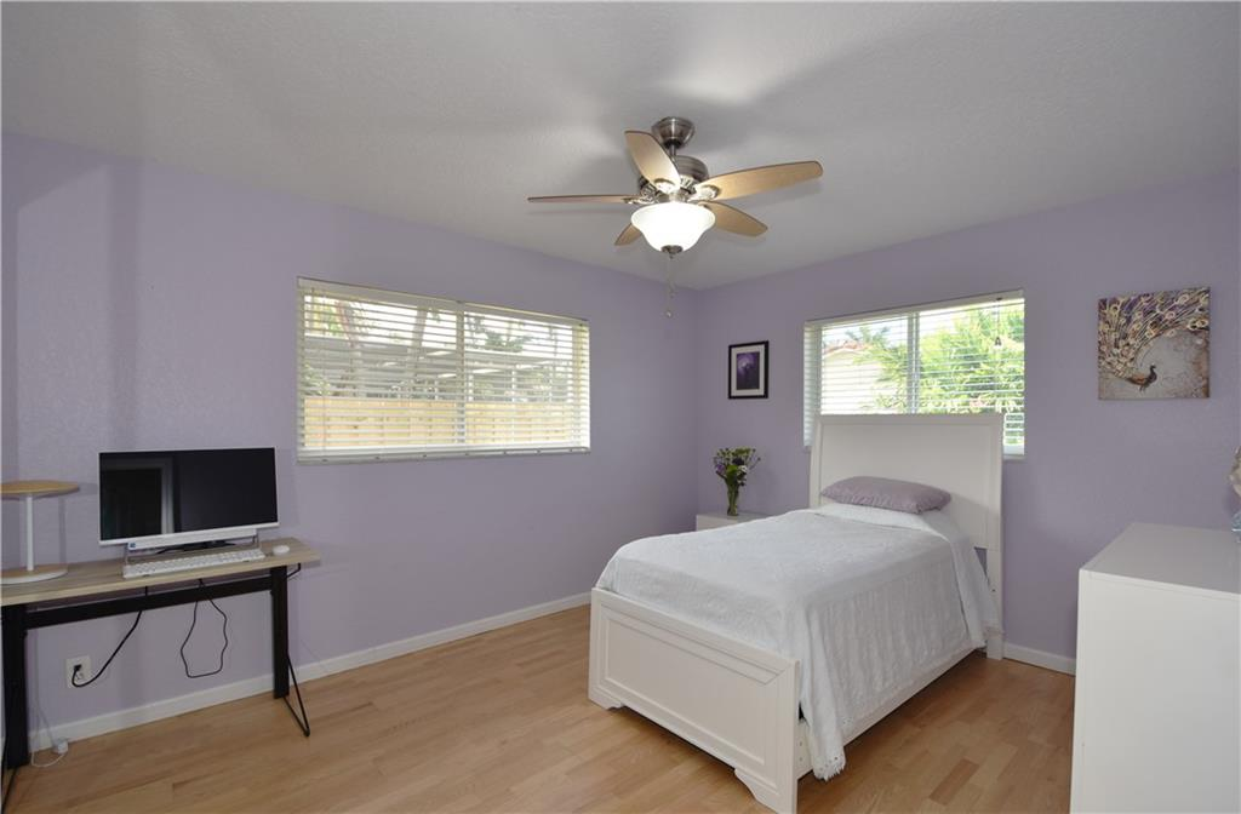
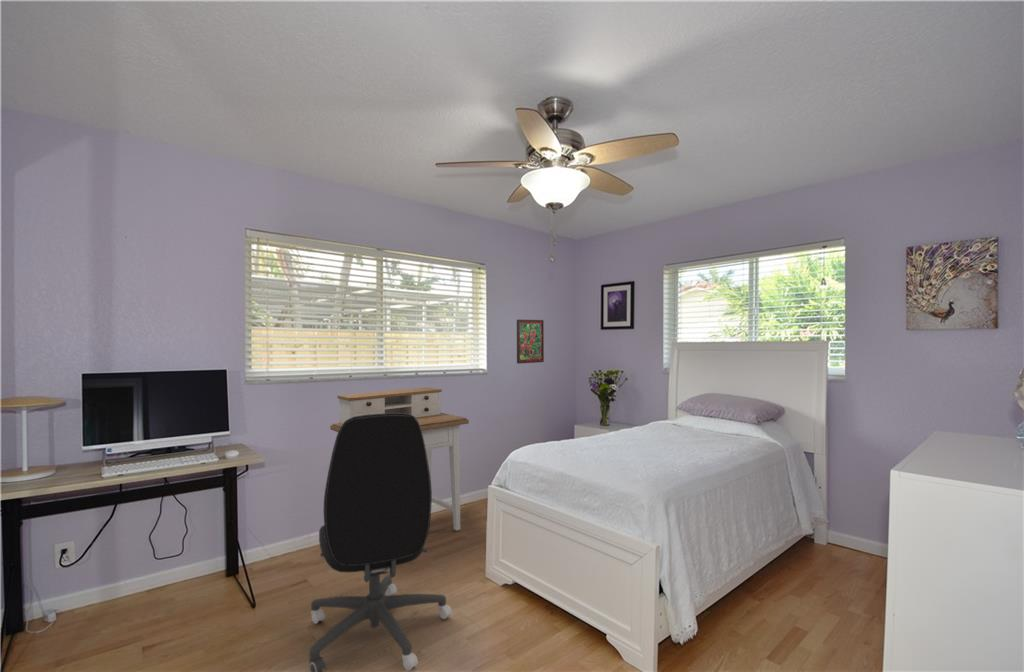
+ desk (427, 458)
+ office chair (383, 517)
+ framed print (530, 341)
